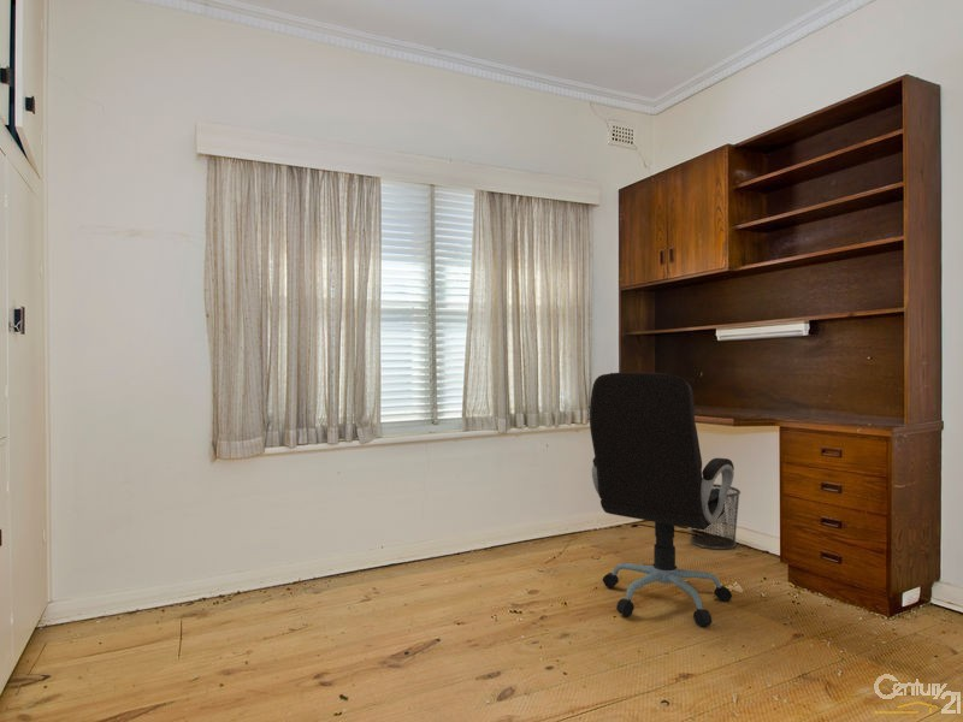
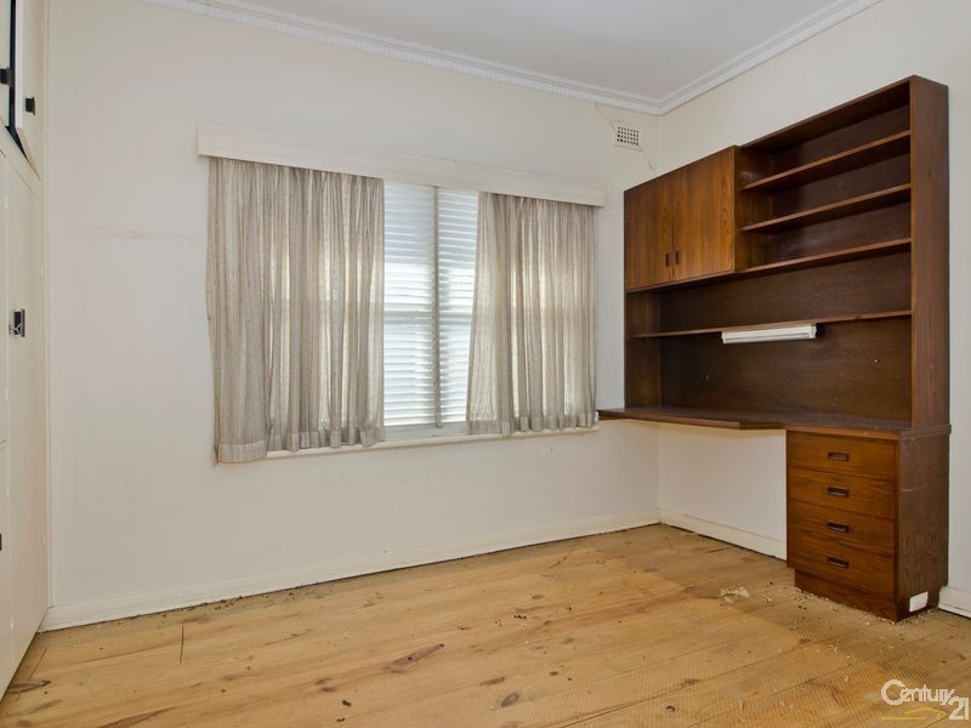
- waste bin (716, 520)
- office chair (660, 486)
